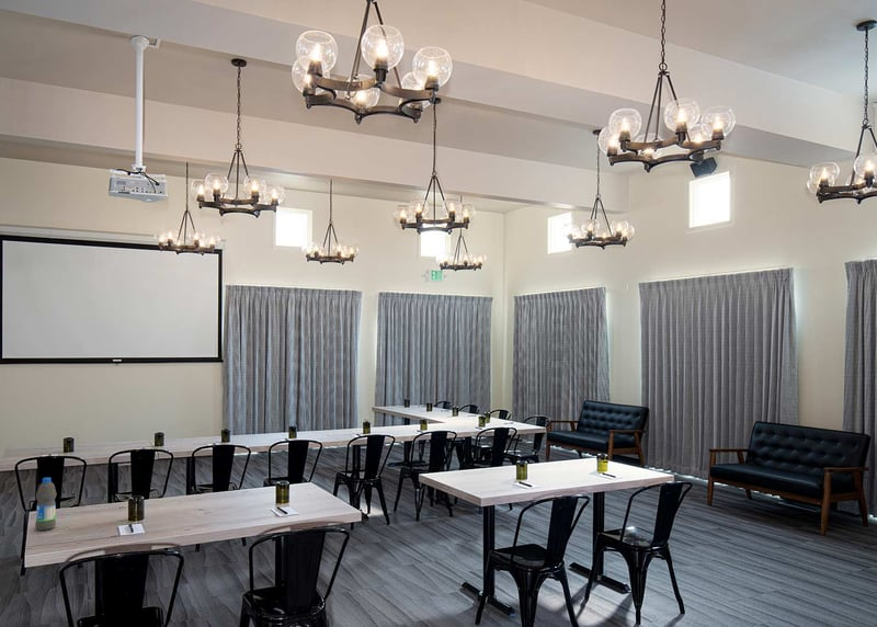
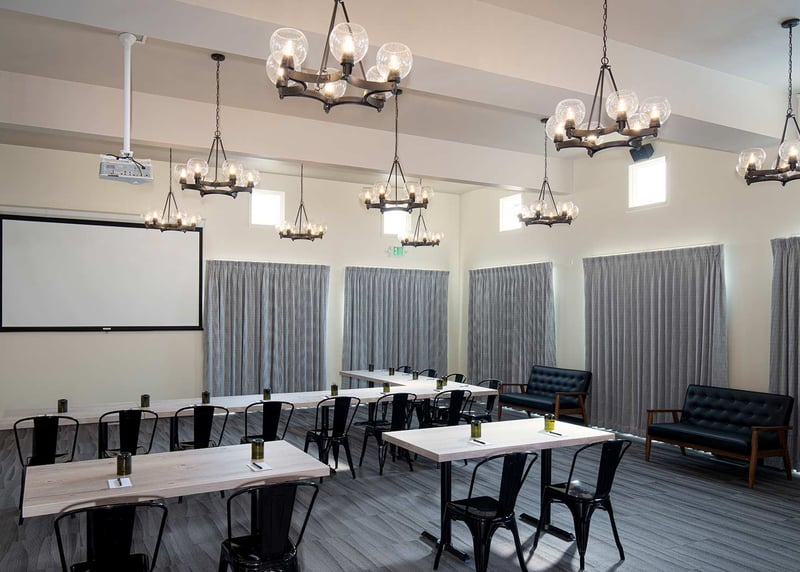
- water bottle (46, 503)
